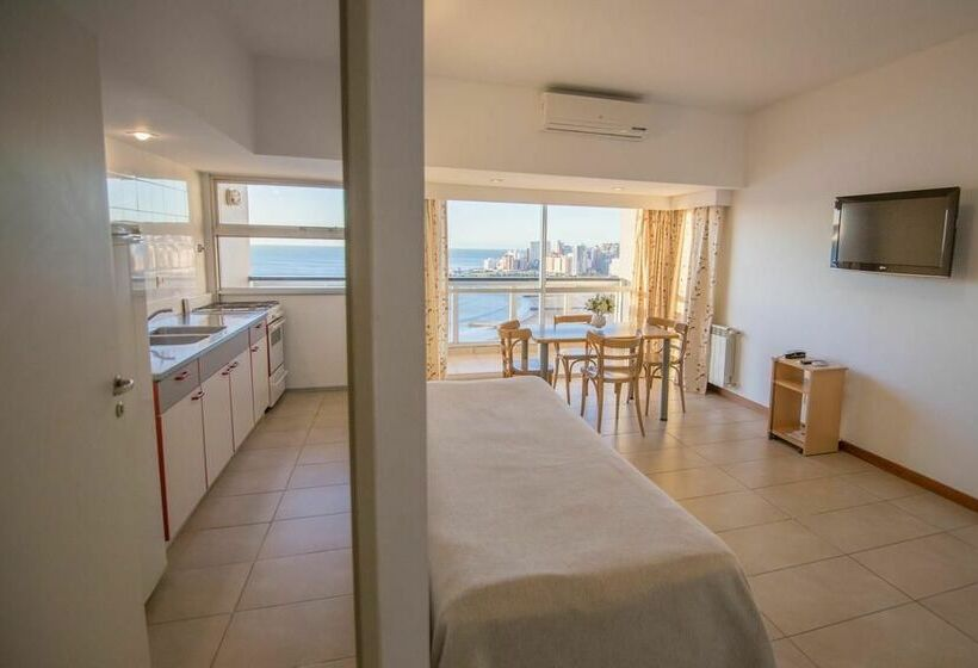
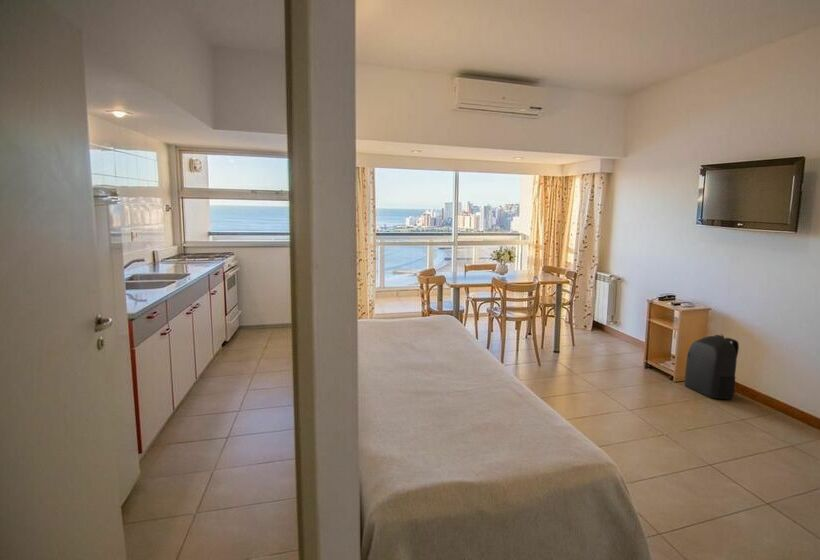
+ backpack (715, 362)
